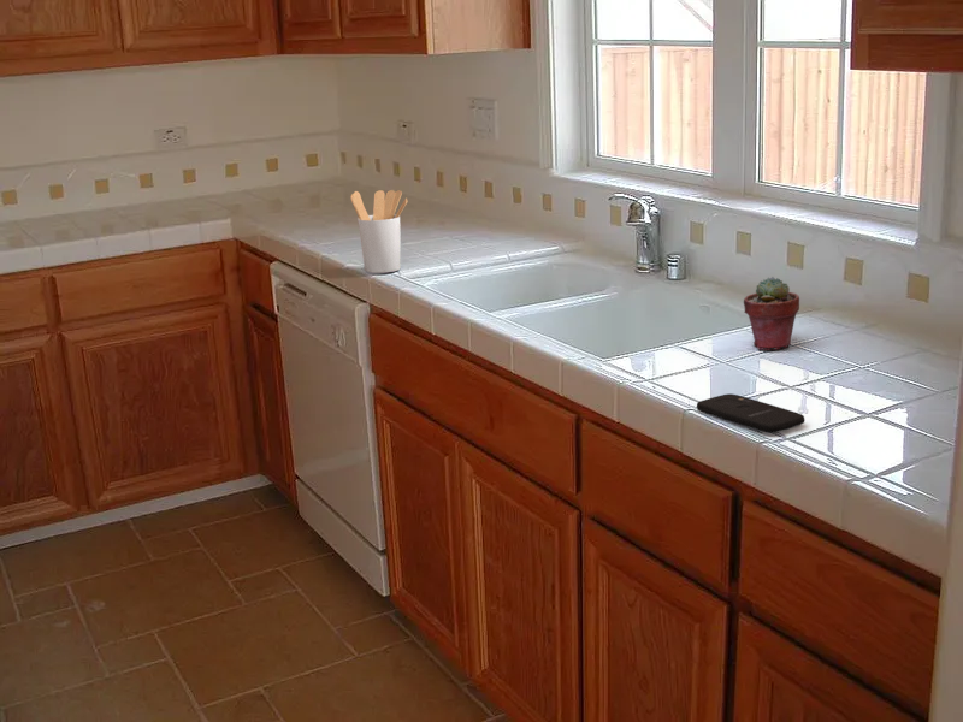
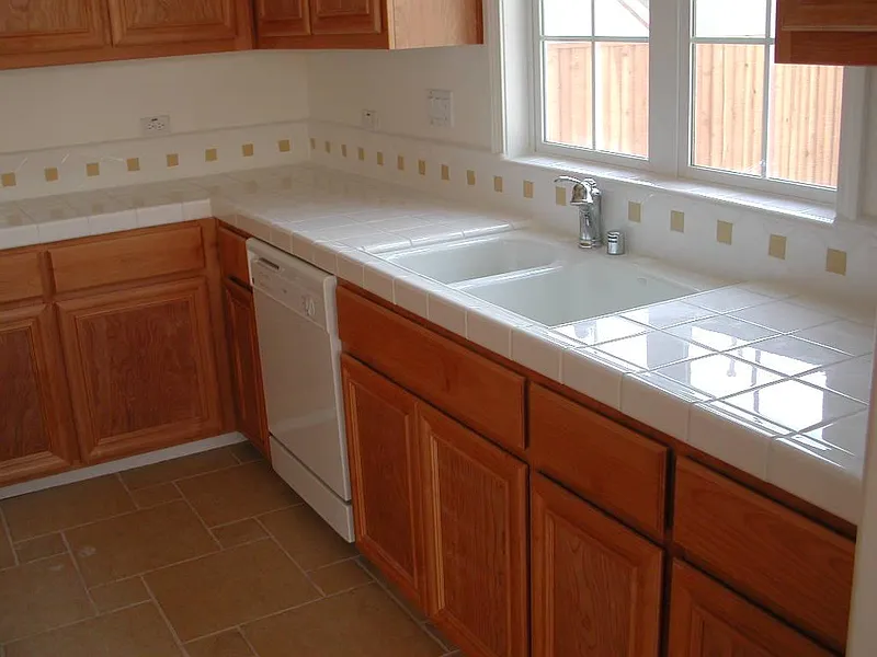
- potted succulent (772, 310)
- utensil holder (383, 229)
- smartphone (749, 412)
